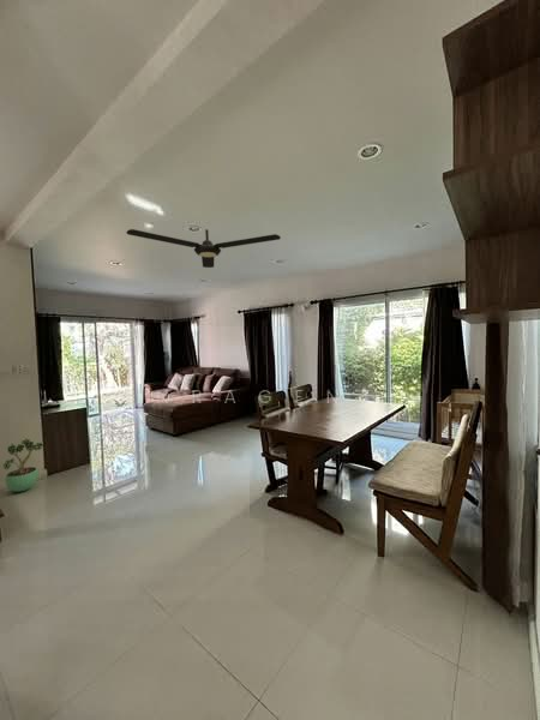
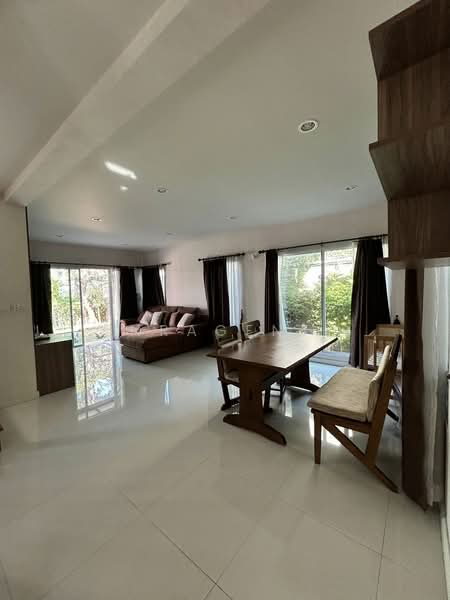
- ceiling fan (206, 247)
- potted plant (23, 464)
